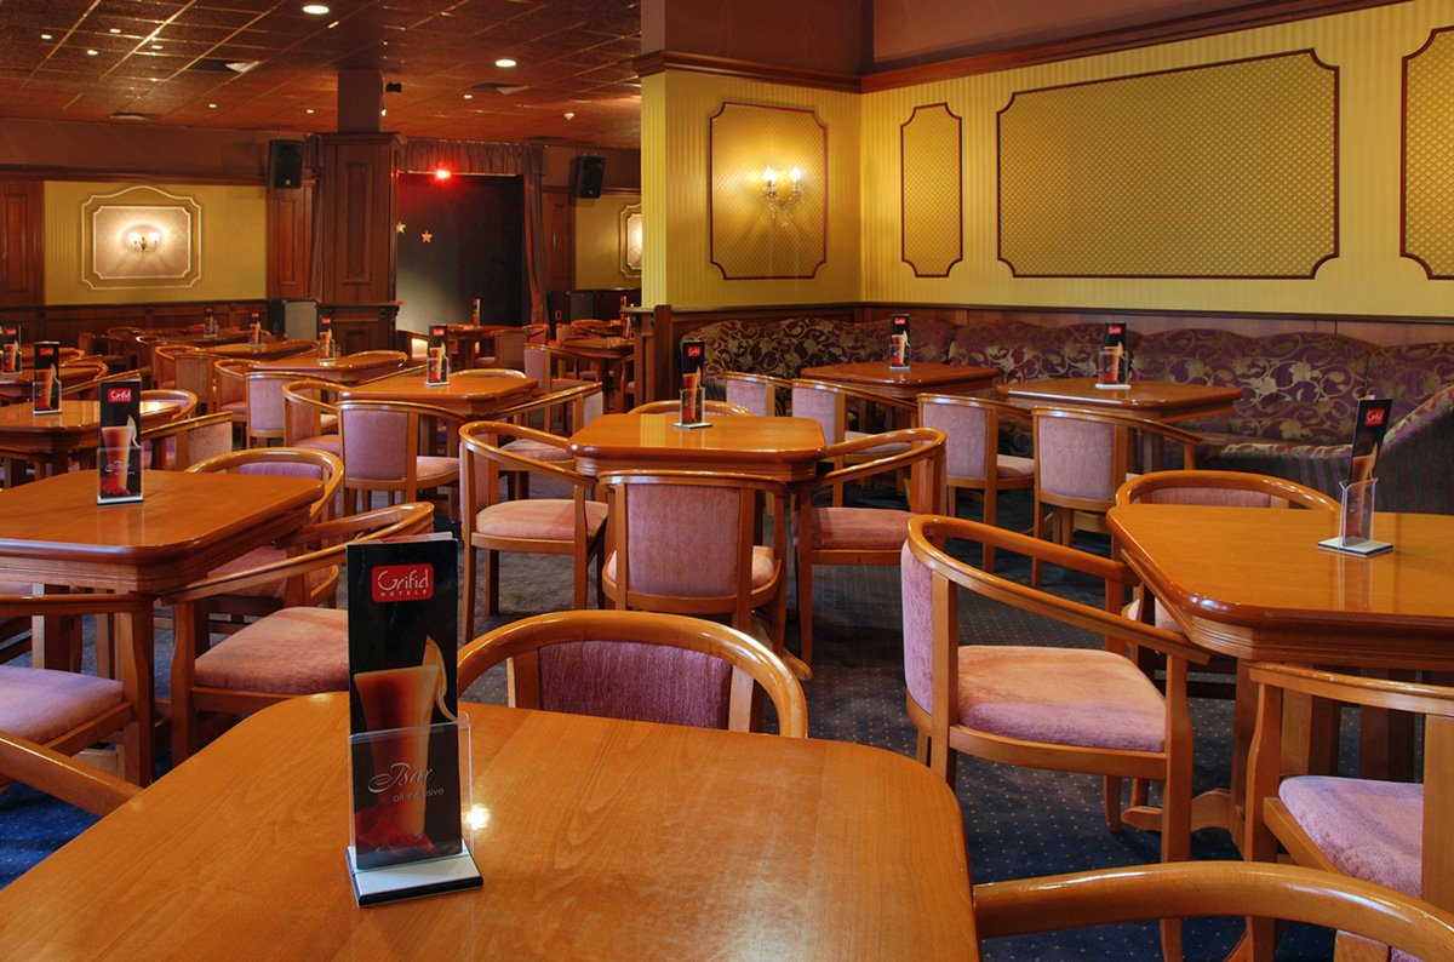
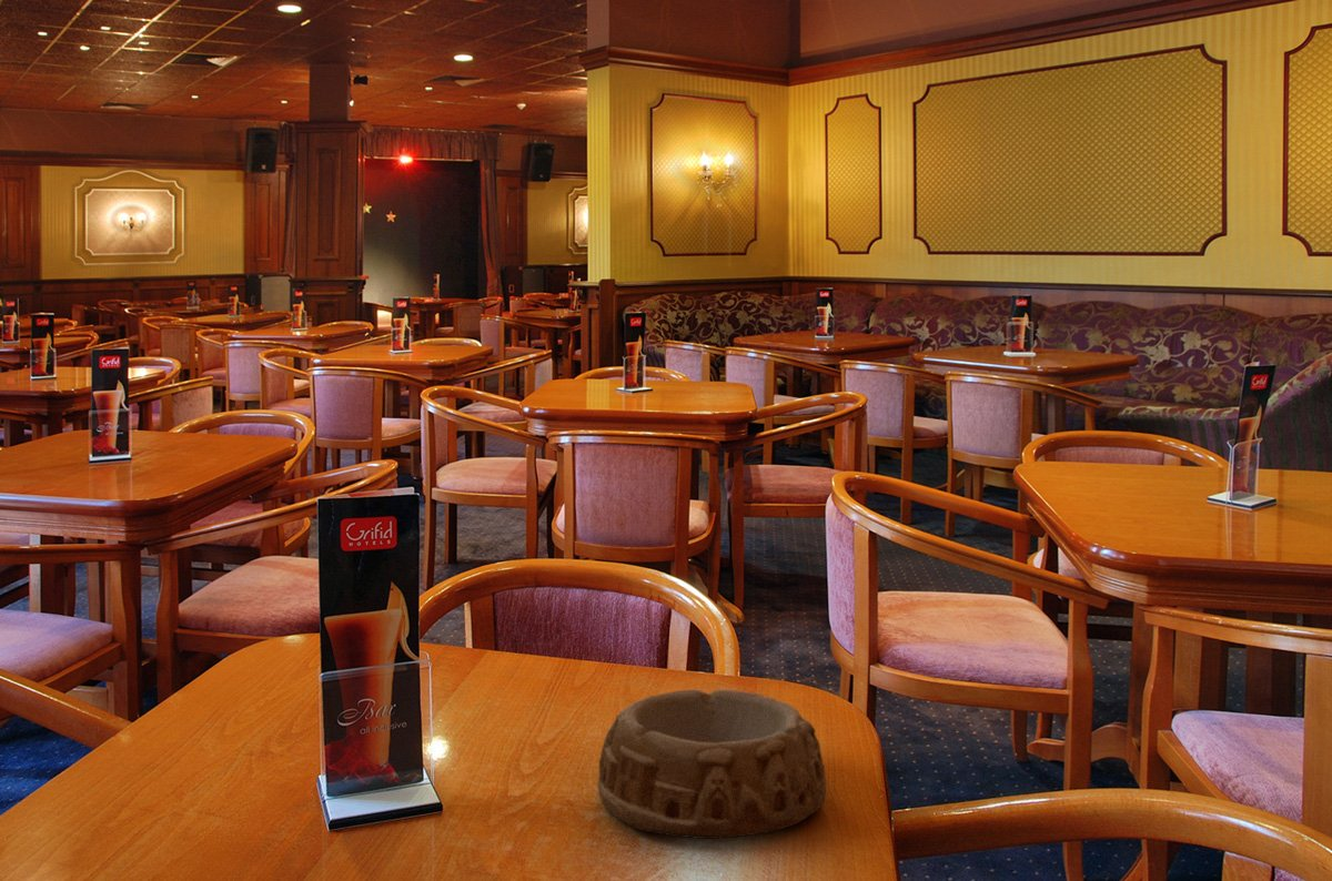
+ ashtray (709, 753)
